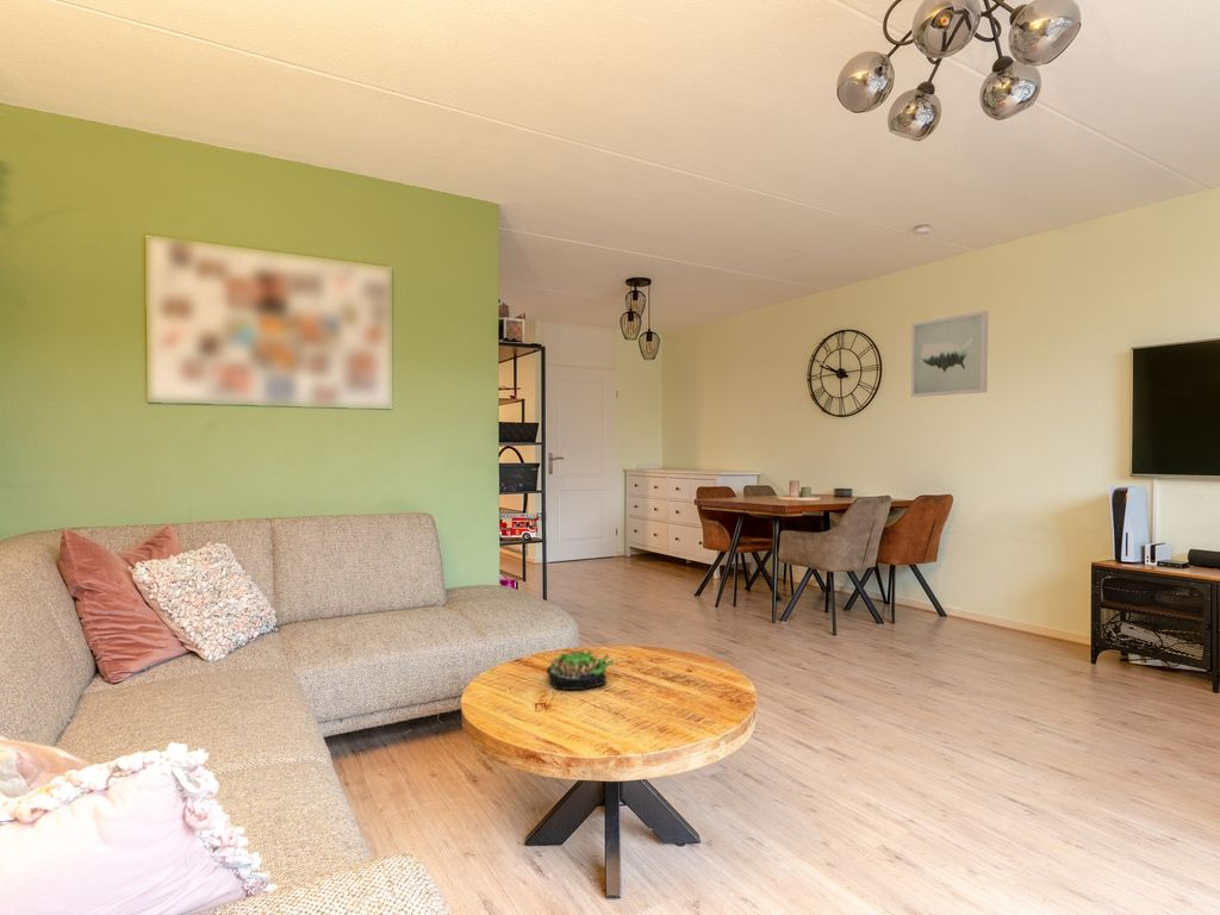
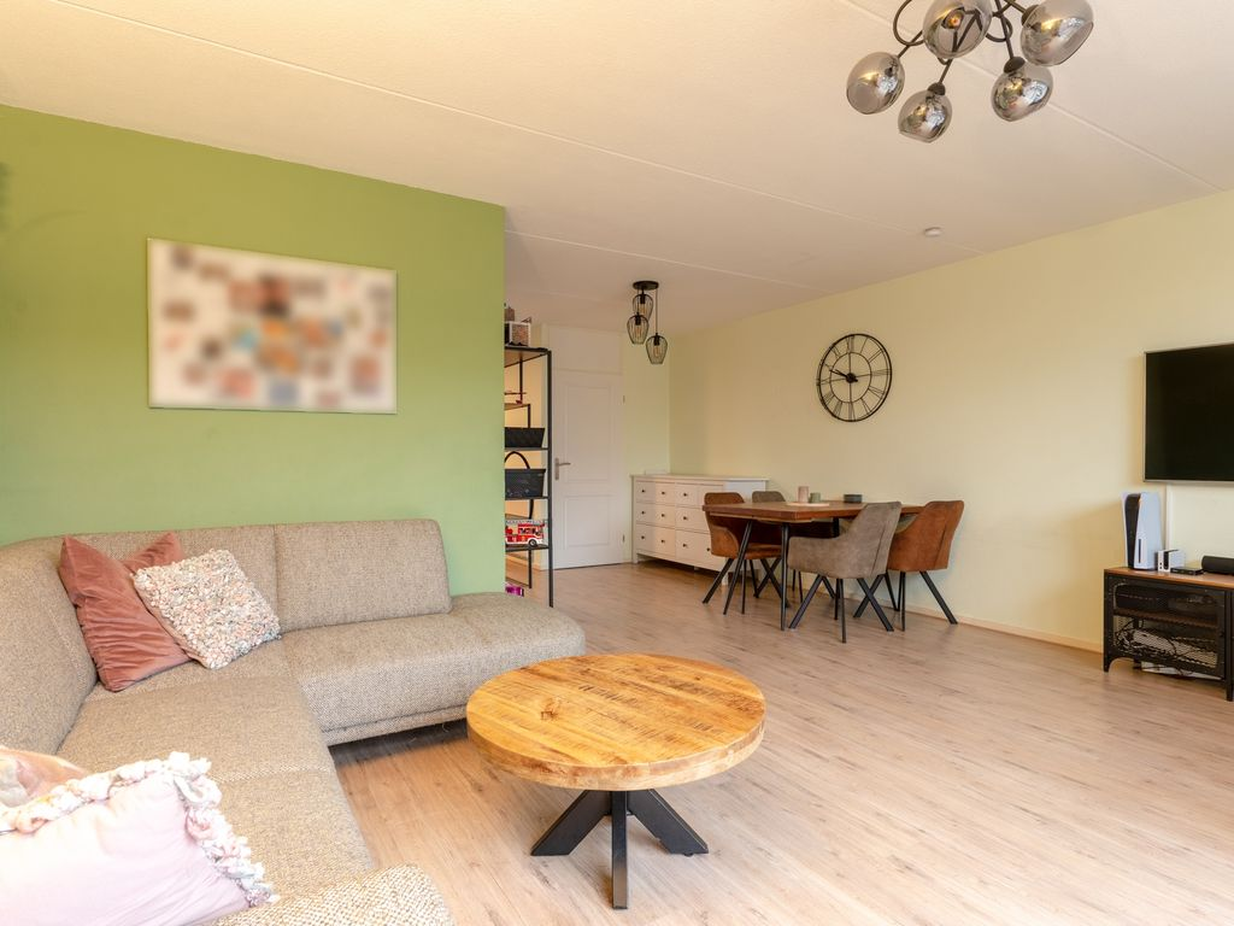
- succulent plant (579, 666)
- wall art (947, 356)
